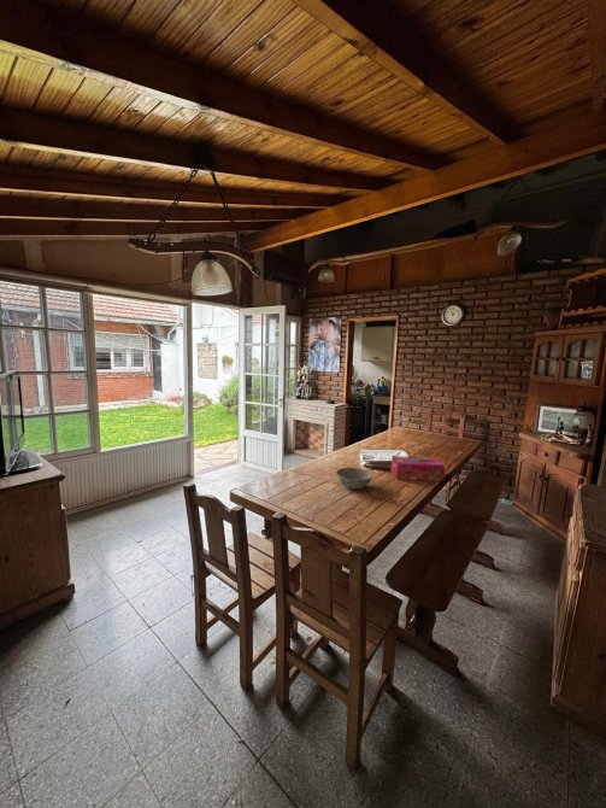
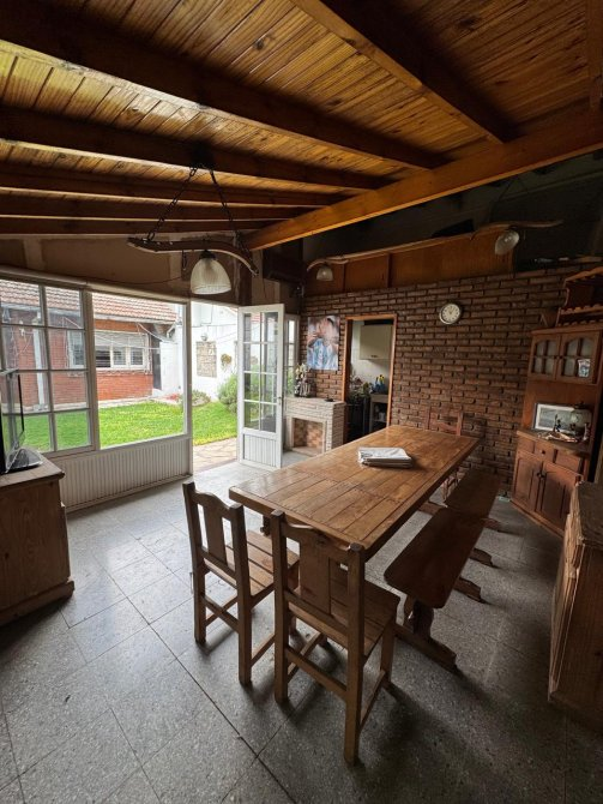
- bowl (353, 479)
- tissue box (417, 468)
